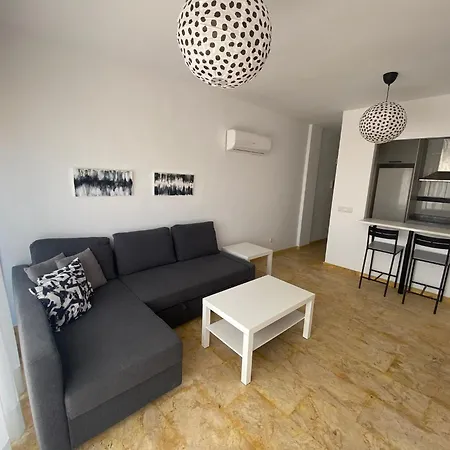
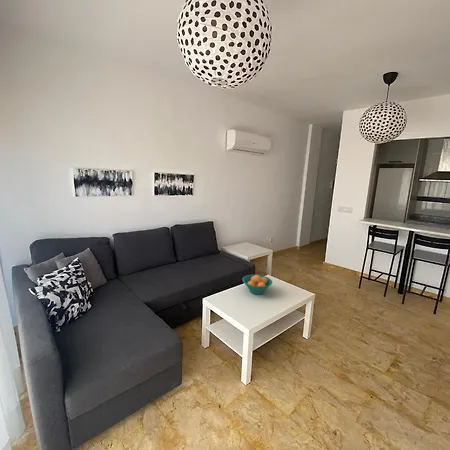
+ fruit bowl (257, 283)
